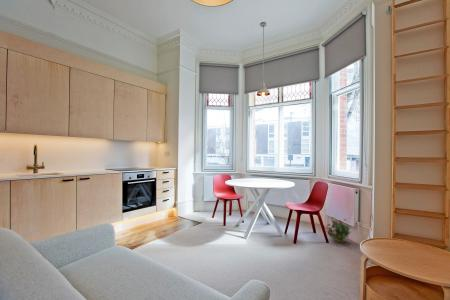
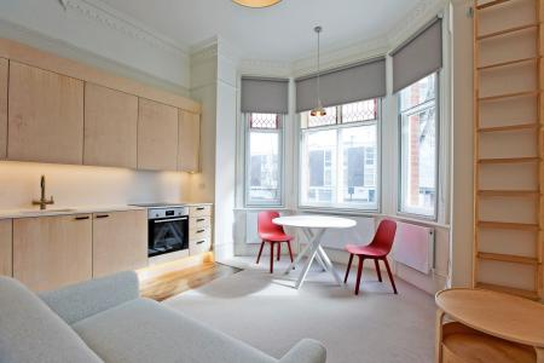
- potted plant (339, 230)
